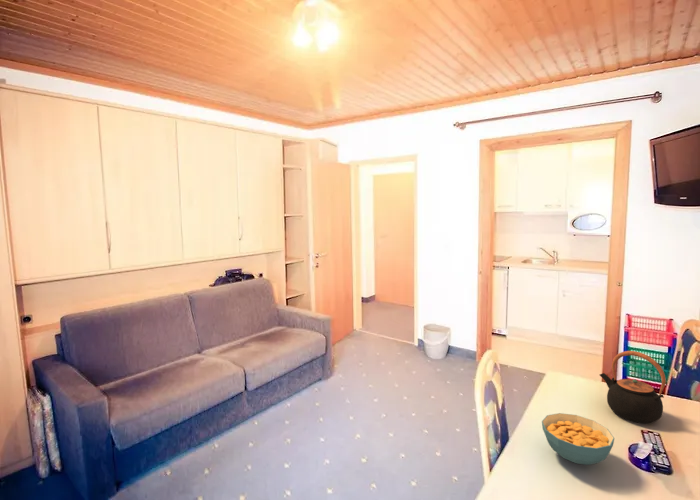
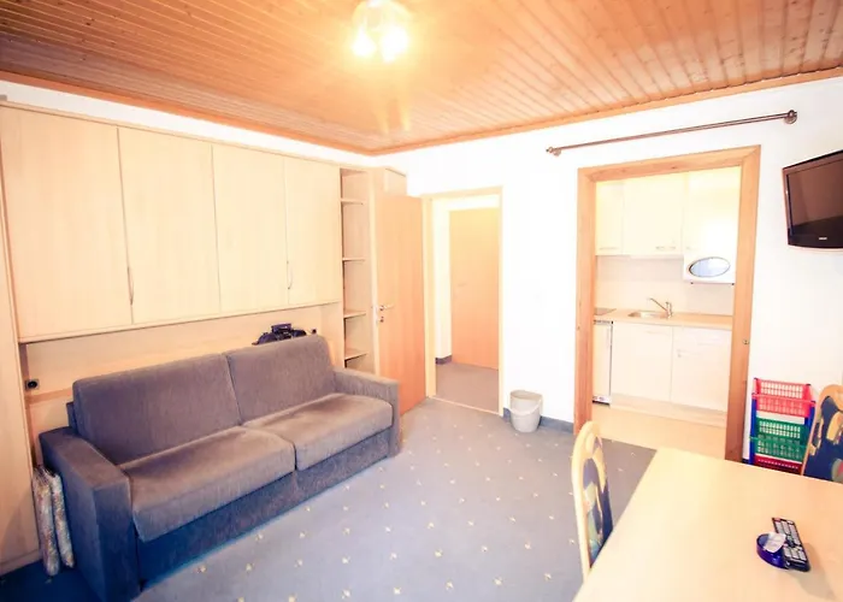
- cereal bowl (576, 443)
- teapot (630, 381)
